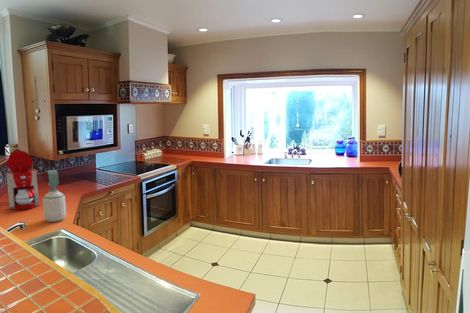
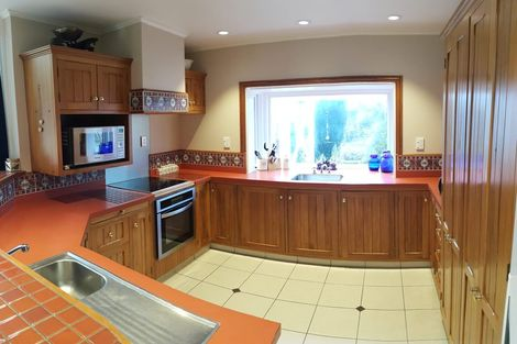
- coffee maker (15, 177)
- soap bottle (53, 195)
